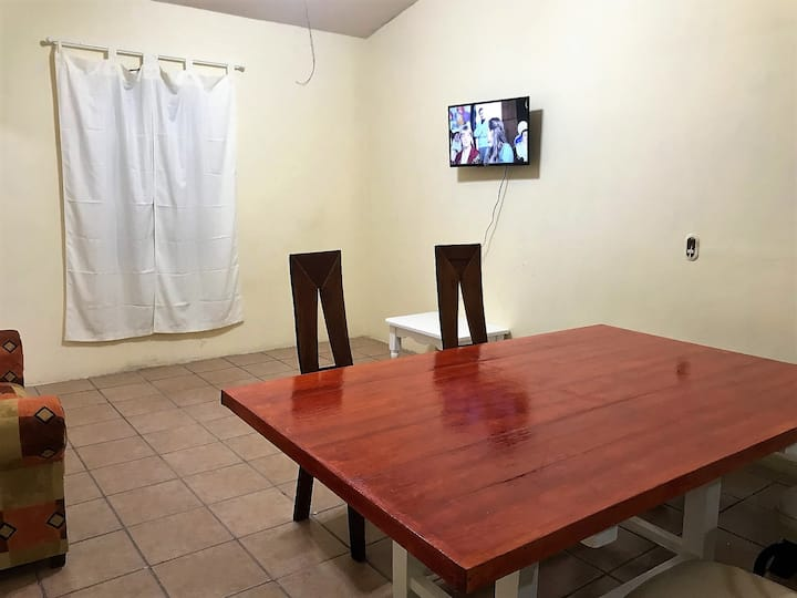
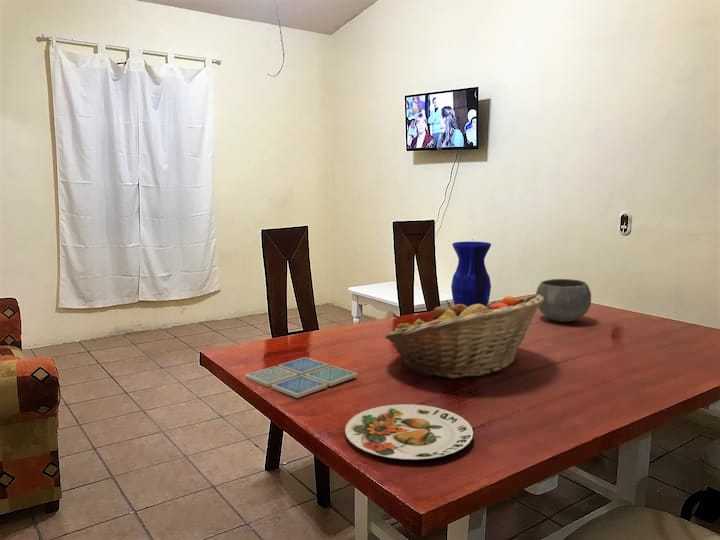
+ vase (471, 282)
+ bowl (563, 301)
+ drink coaster (301, 375)
+ fruit basket (465, 329)
+ plate (408, 431)
